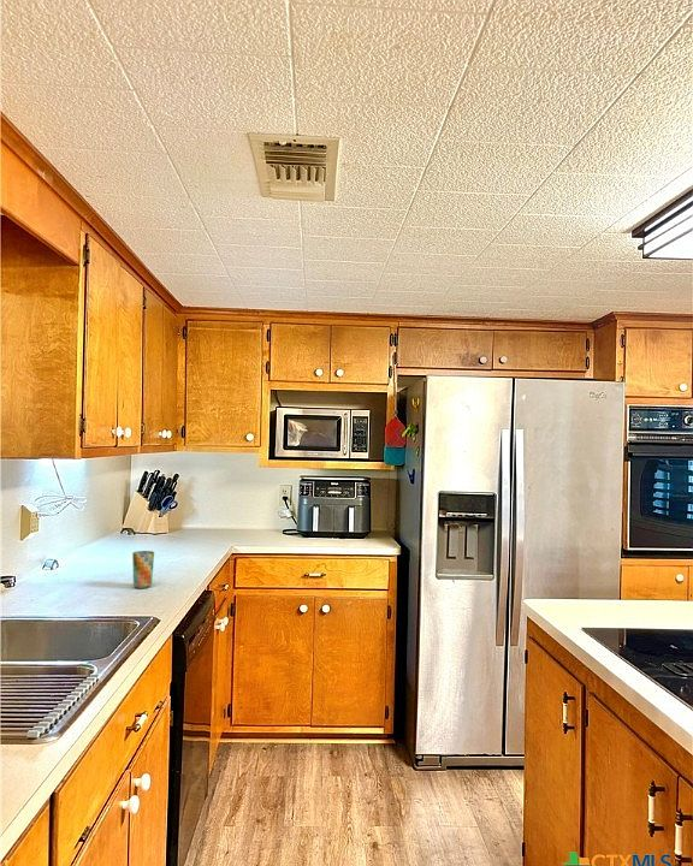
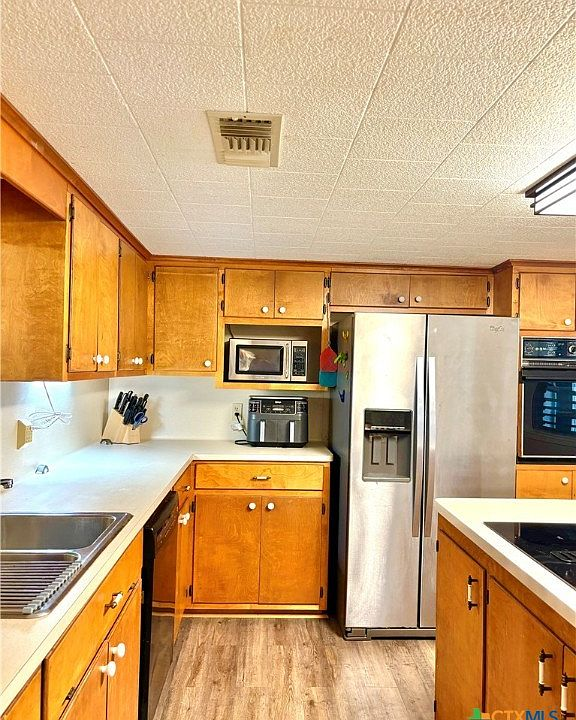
- cup (142, 569)
